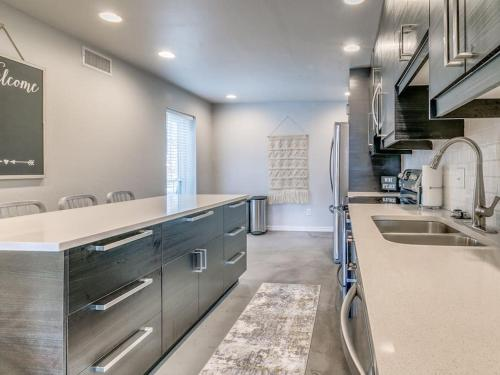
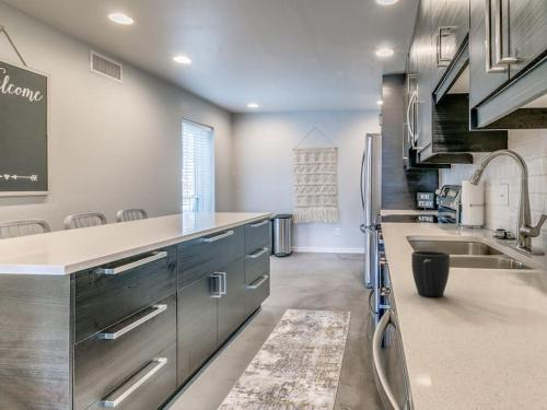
+ mug (429, 274)
